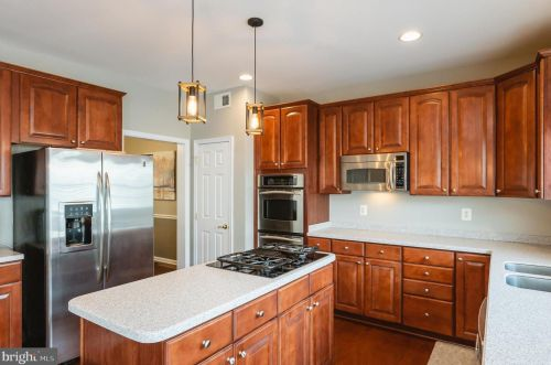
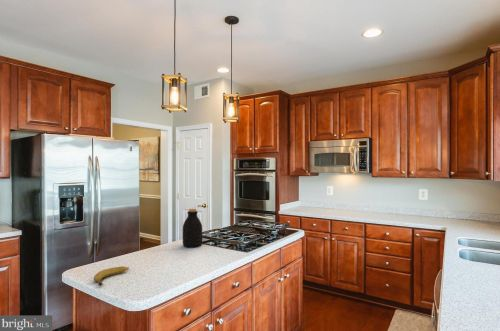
+ fruit (112, 274)
+ bottle (192, 227)
